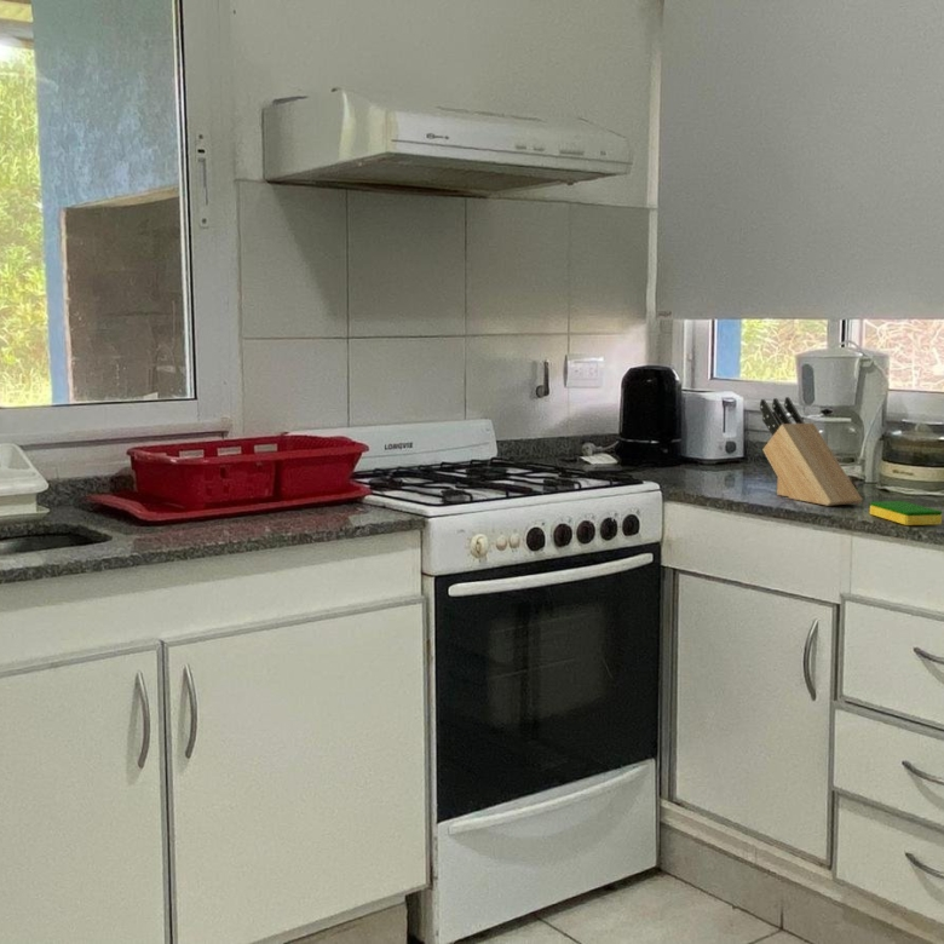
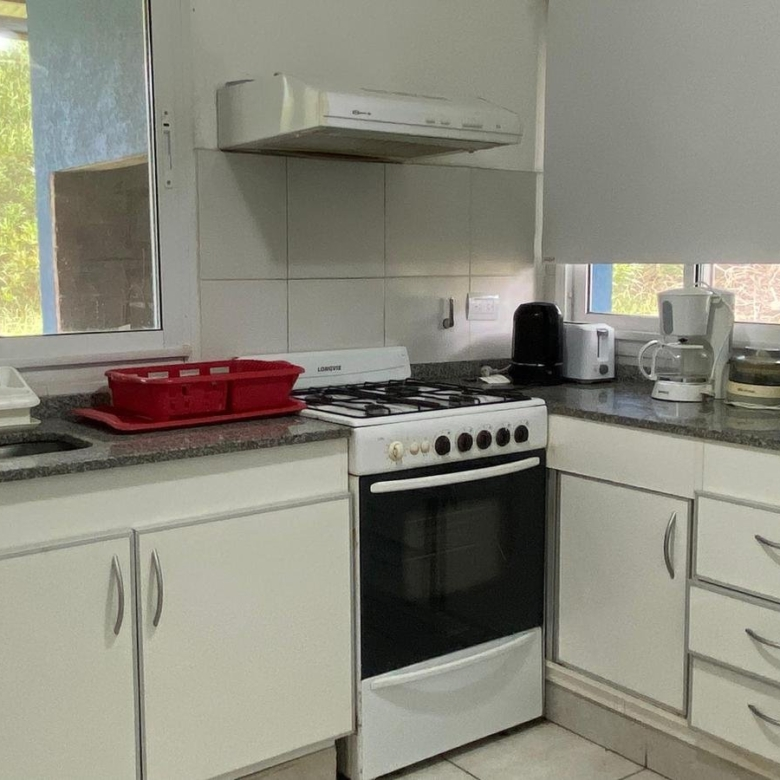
- knife block (805, 448)
- dish sponge (904, 512)
